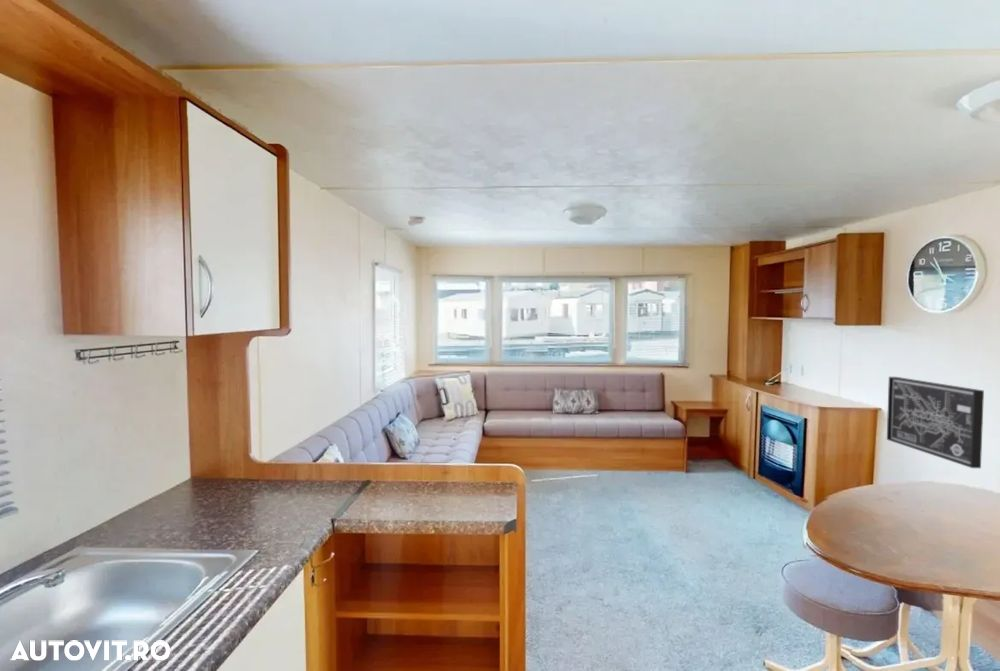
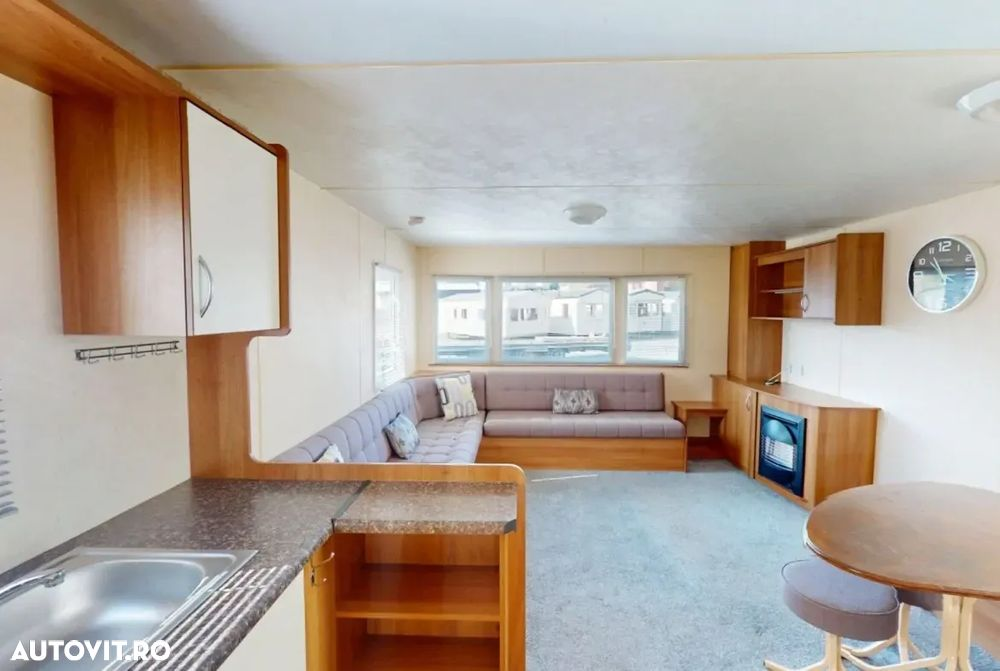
- wall art (930, 417)
